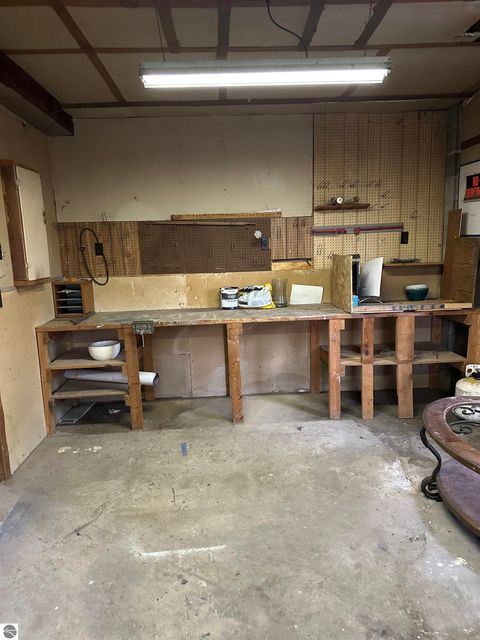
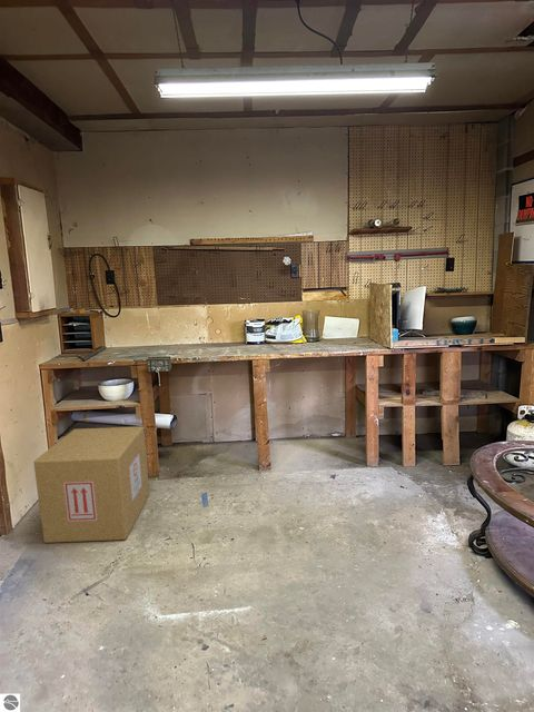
+ cardboard box (97, 479)
